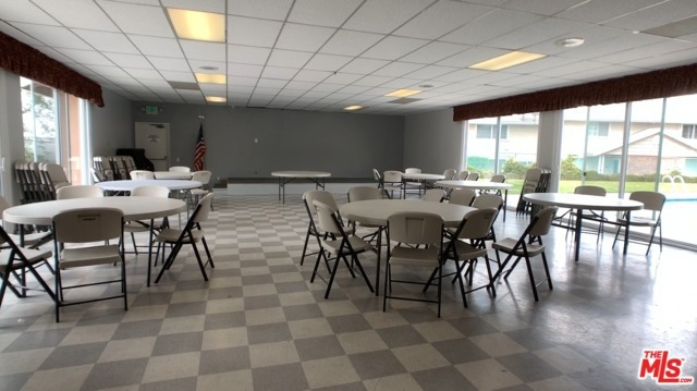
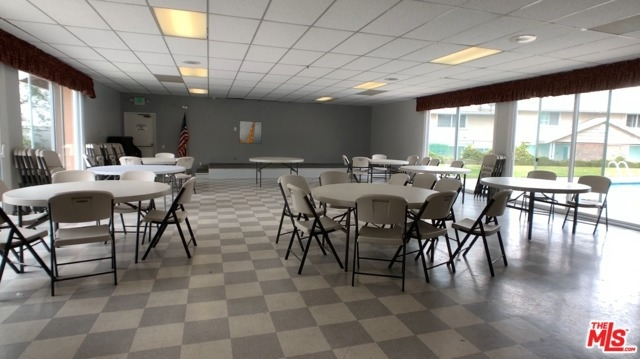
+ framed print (250, 132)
